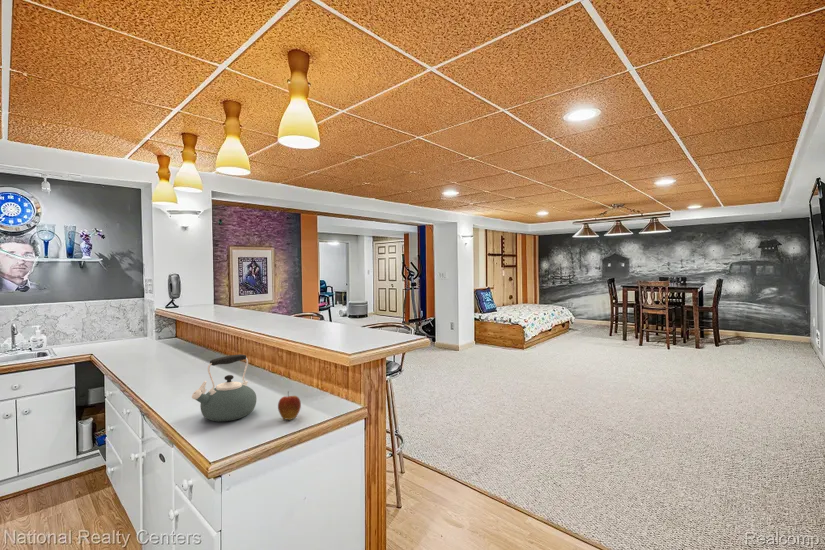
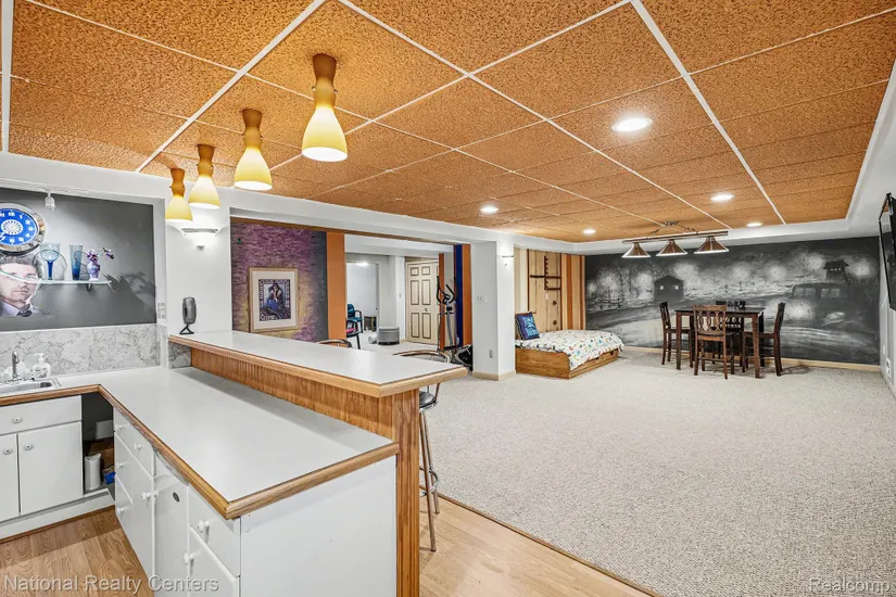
- kettle (224, 386)
- apple (289, 405)
